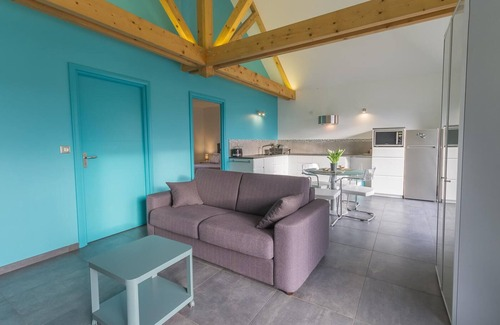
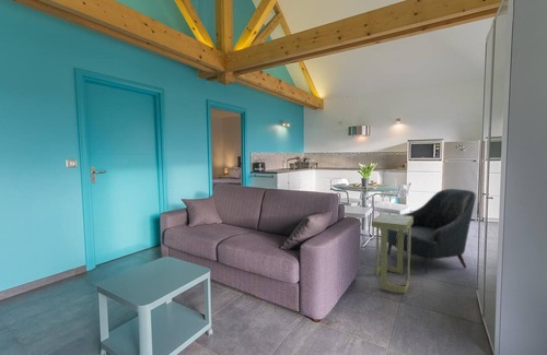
+ side table (397, 249)
+ armchair (431, 225)
